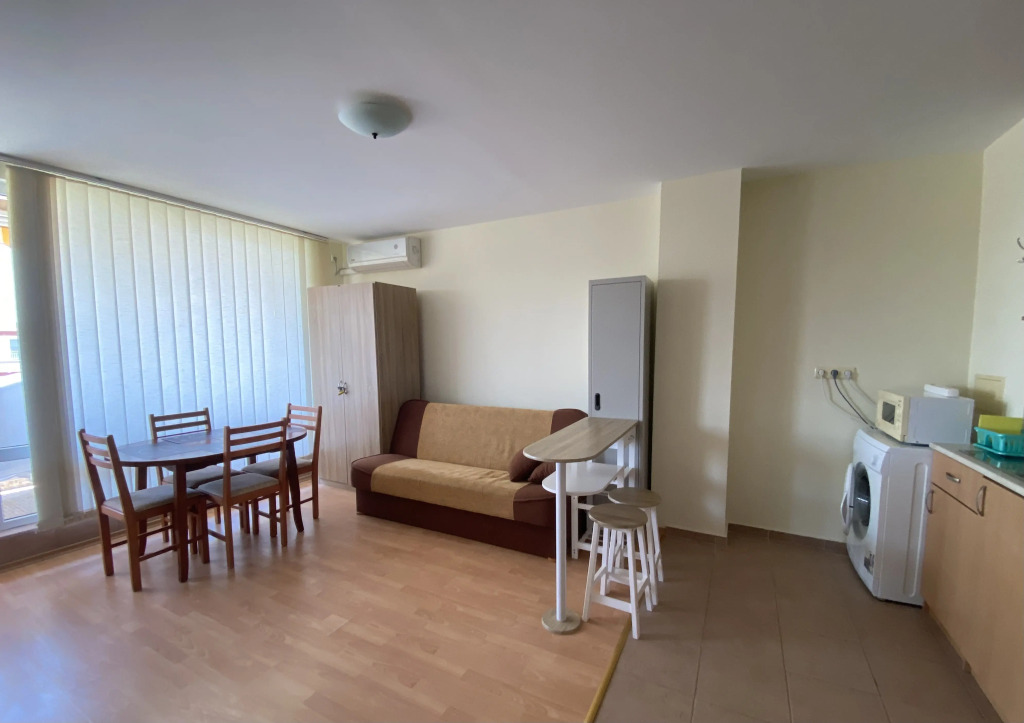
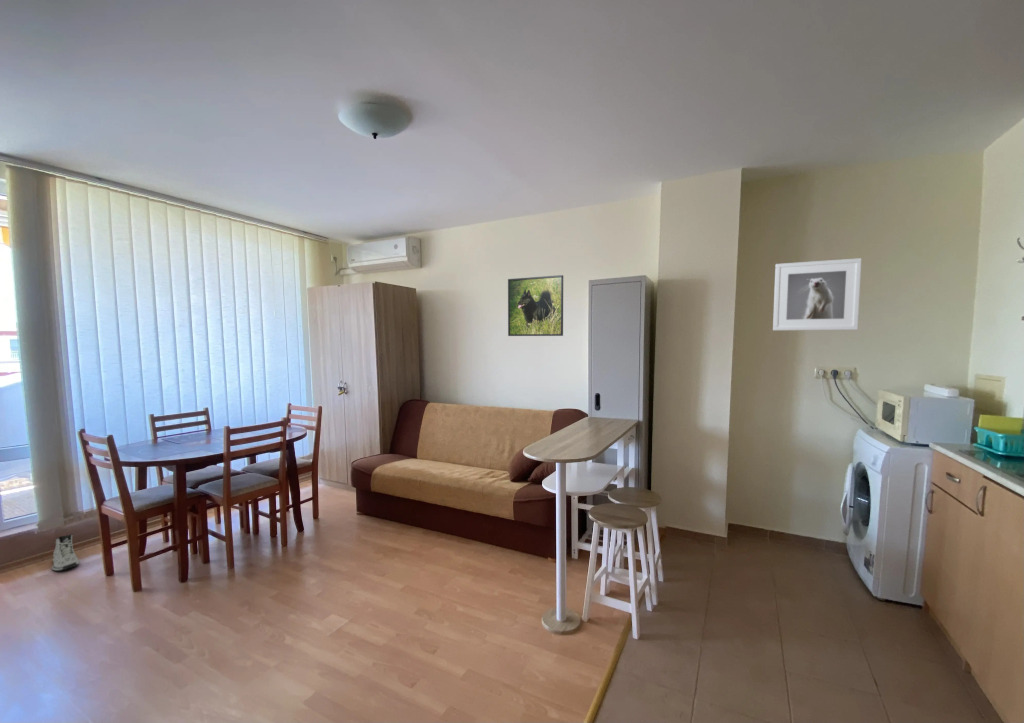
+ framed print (815, 295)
+ sneaker (63, 551)
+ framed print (534, 306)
